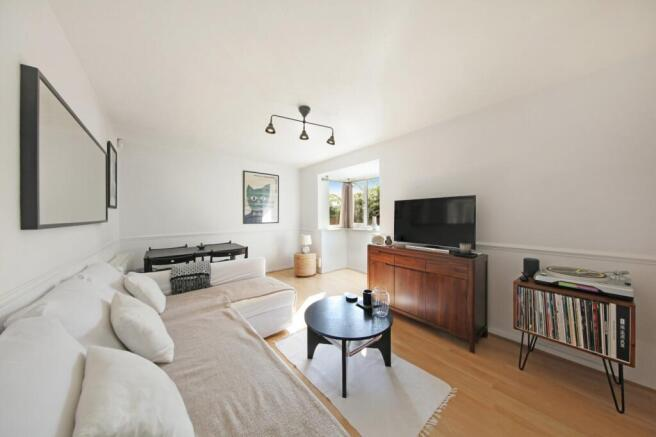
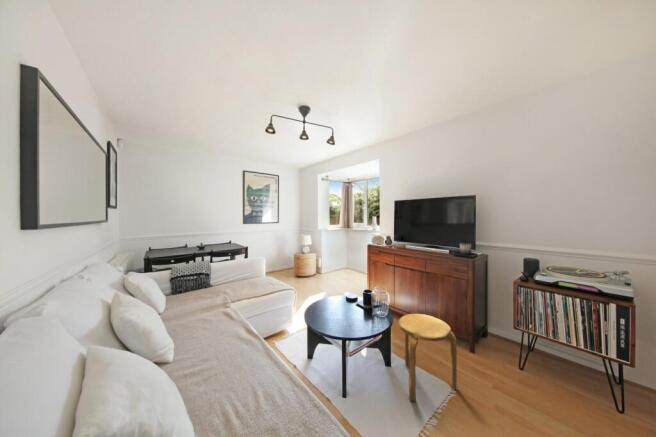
+ stool (415, 354)
